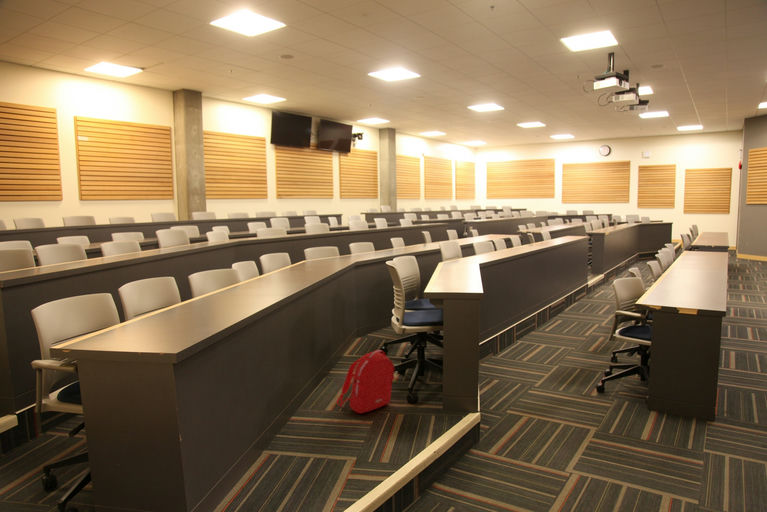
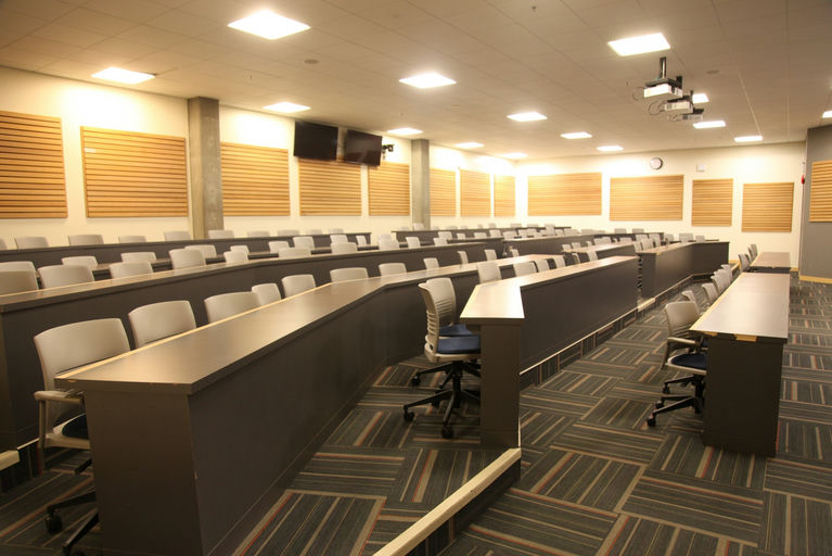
- backpack (369, 377)
